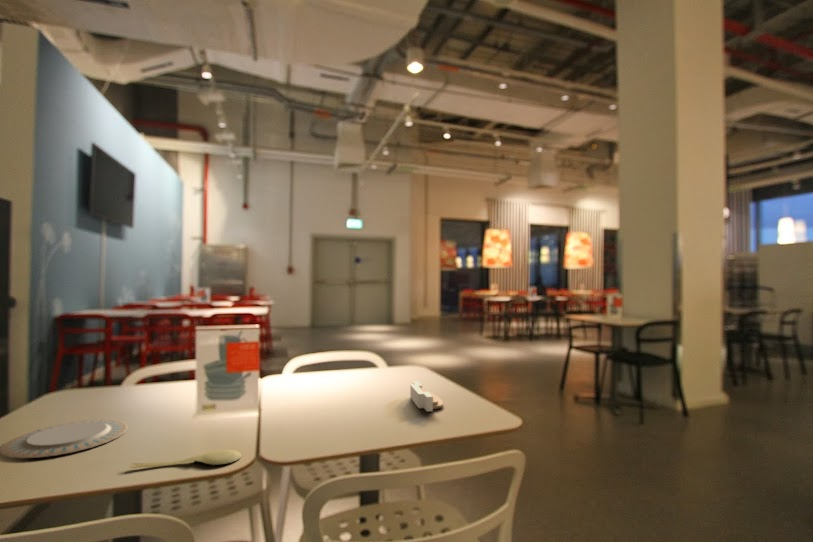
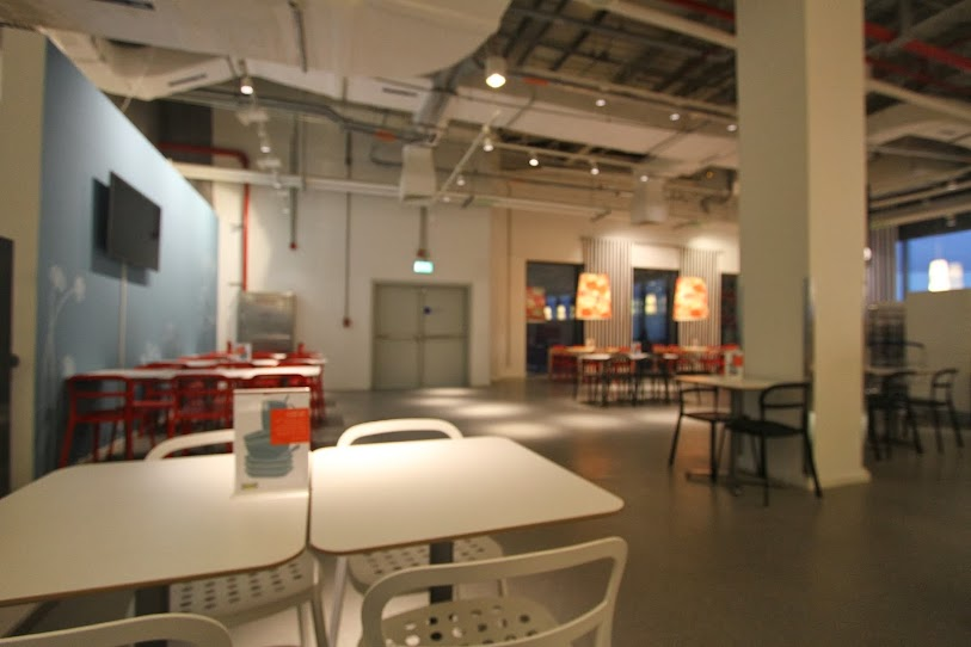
- architectural model (427, 395)
- spoon (187, 459)
- chinaware (68, 434)
